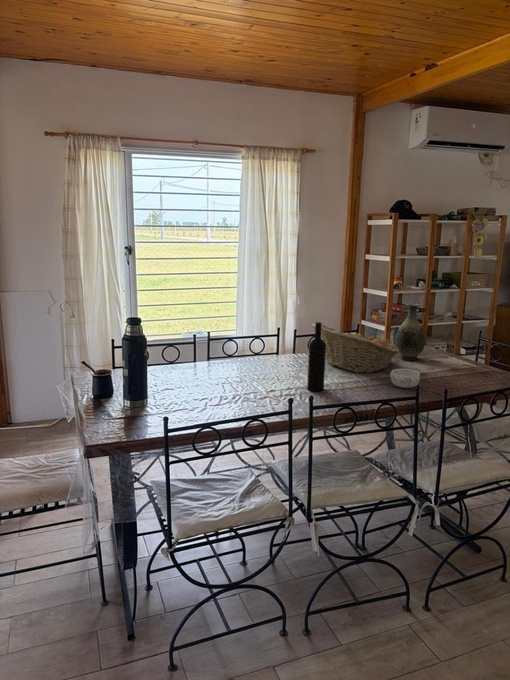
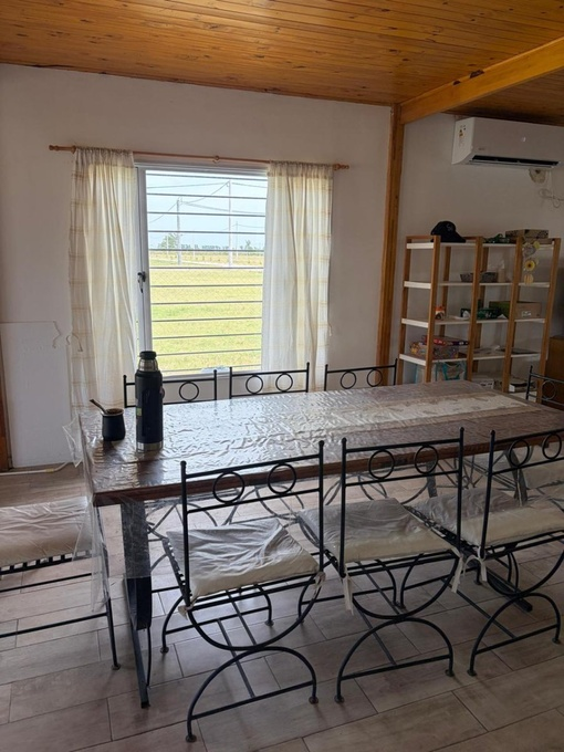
- decorative bowl (403, 378)
- fruit basket (353, 344)
- wine bottle (317, 356)
- vase (410, 331)
